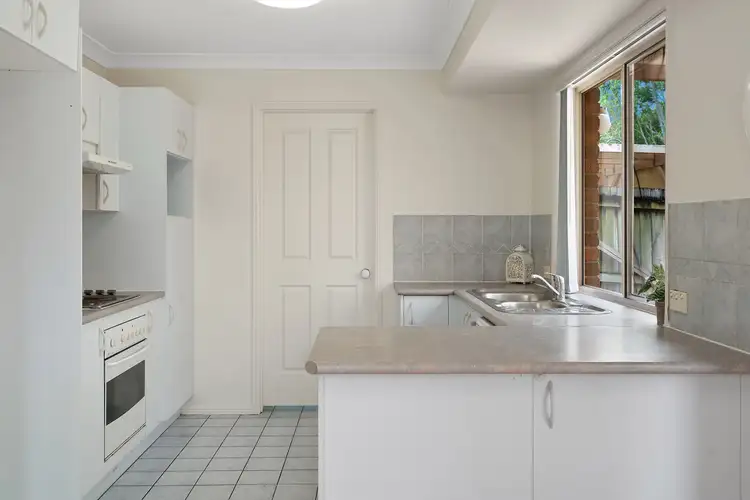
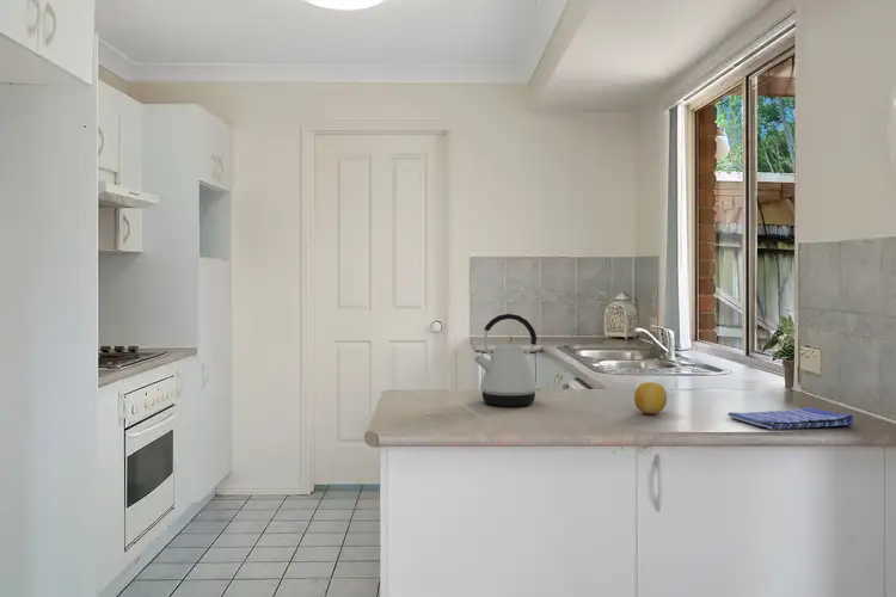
+ dish towel (790, 416)
+ fruit (650, 398)
+ kettle (507, 358)
